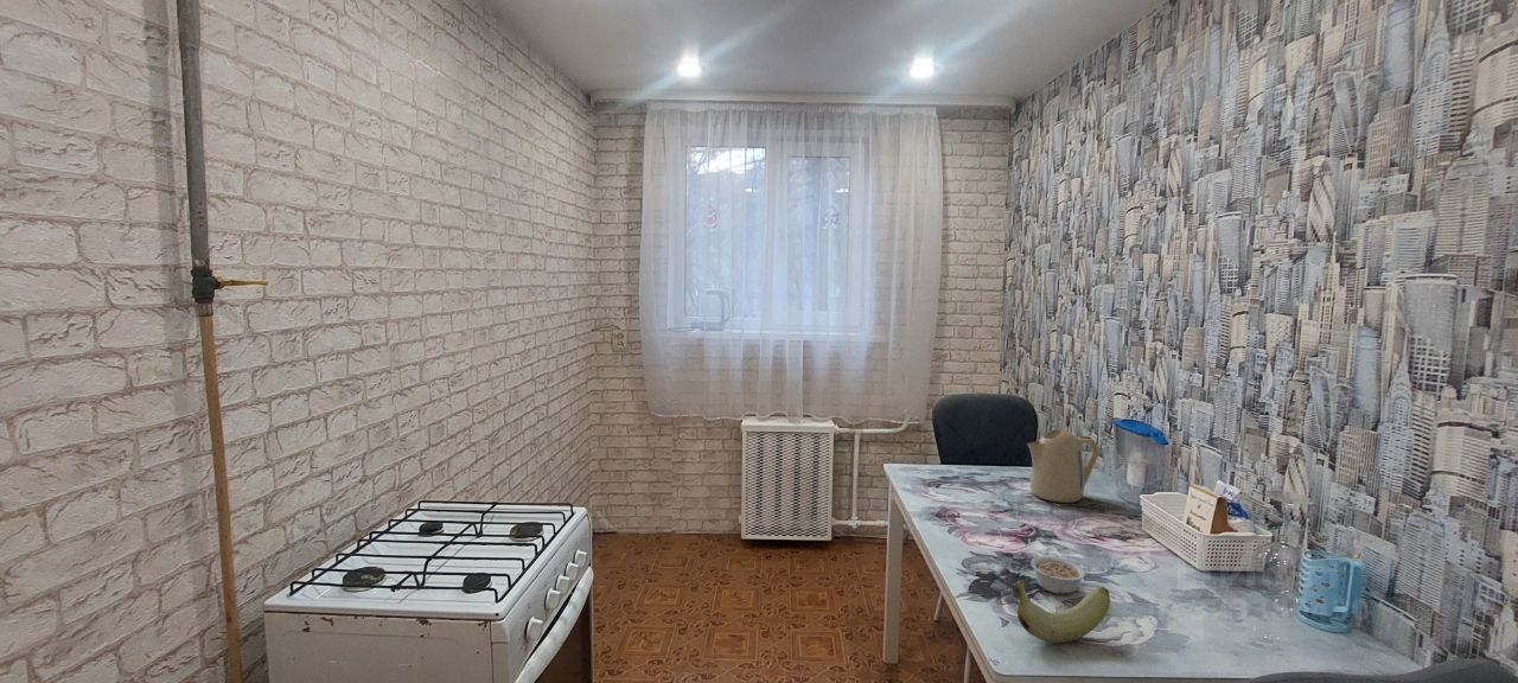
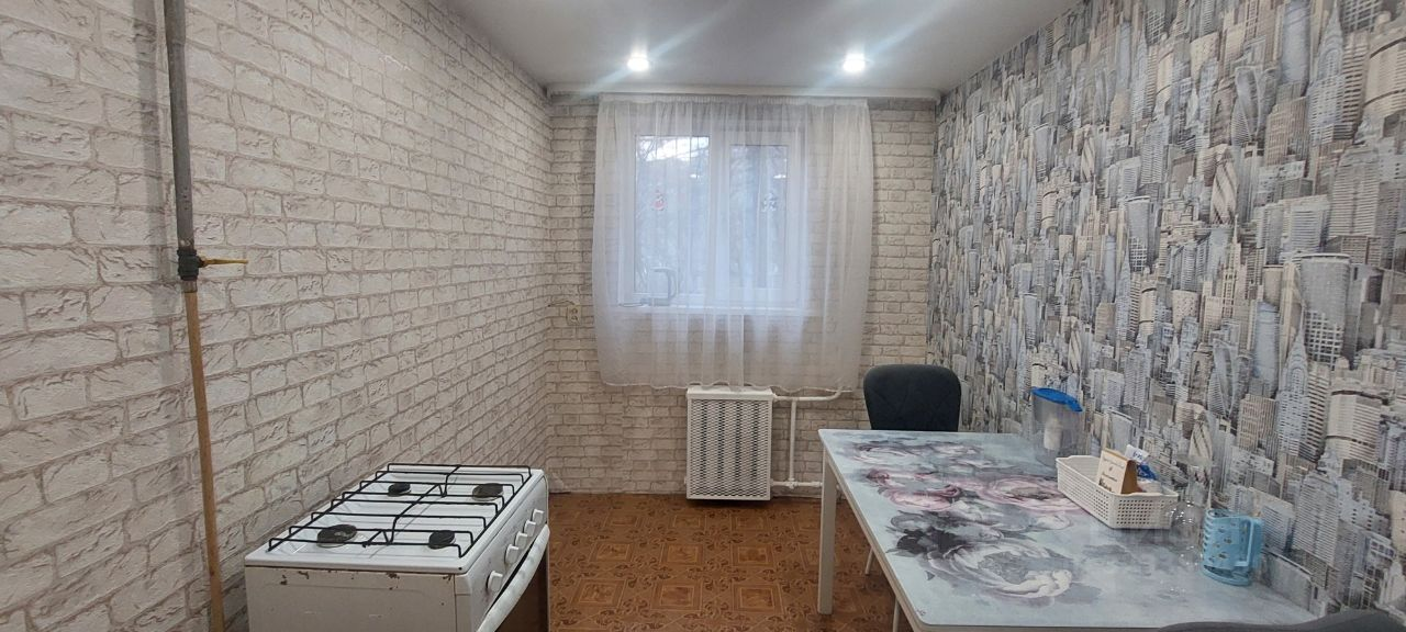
- banana (1064, 611)
- legume (1058, 575)
- kettle (1061, 462)
